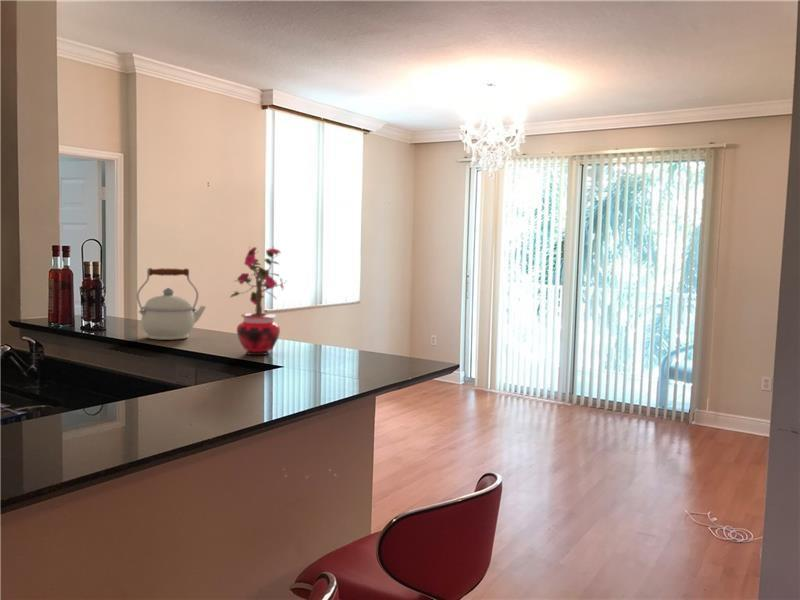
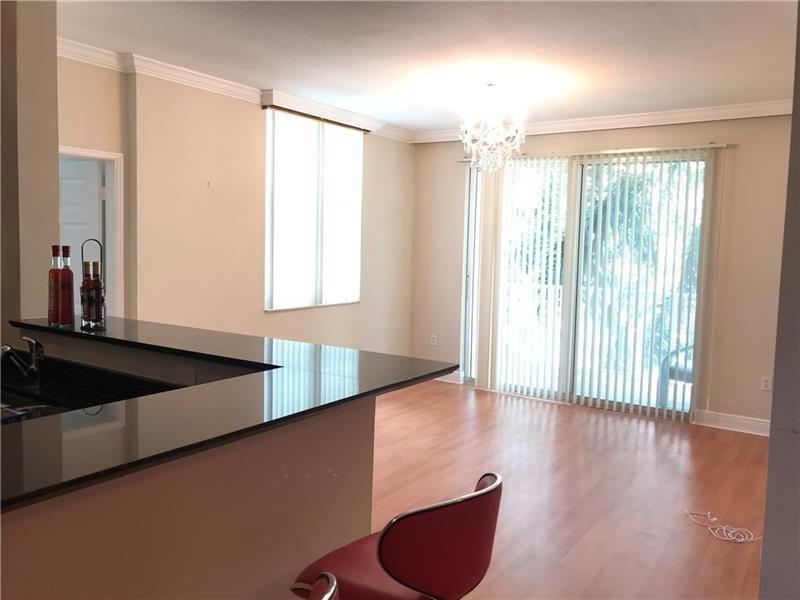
- potted plant (256, 299)
- kettle (172, 302)
